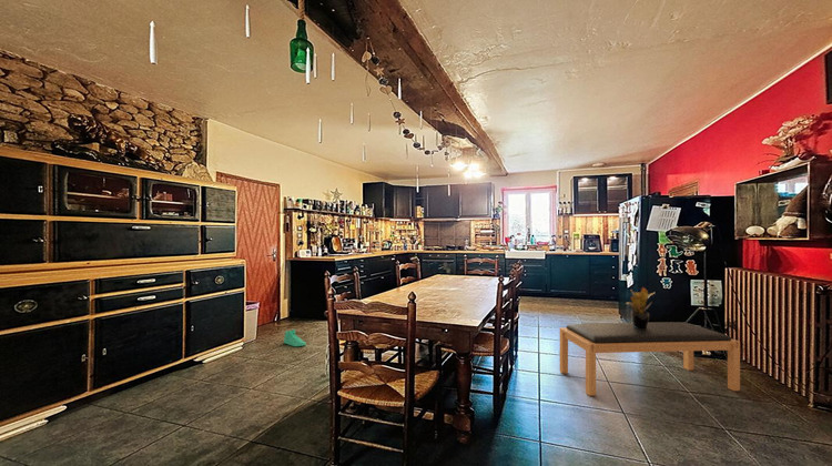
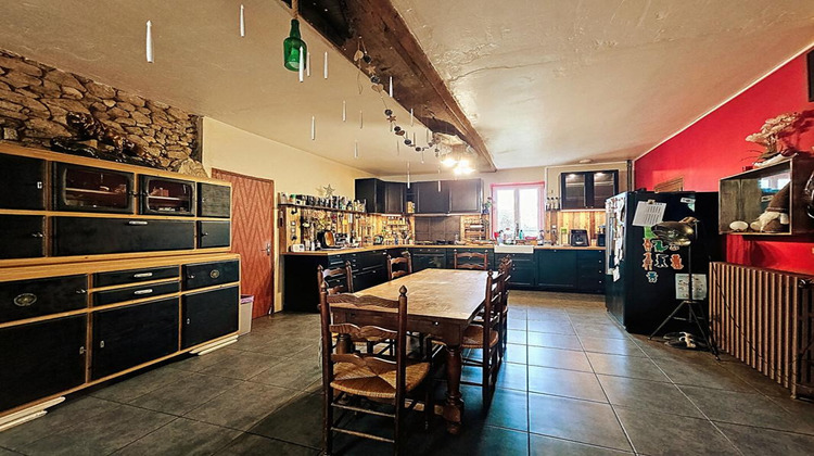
- shoe (294, 337)
- bench (643, 351)
- potted plant (639, 305)
